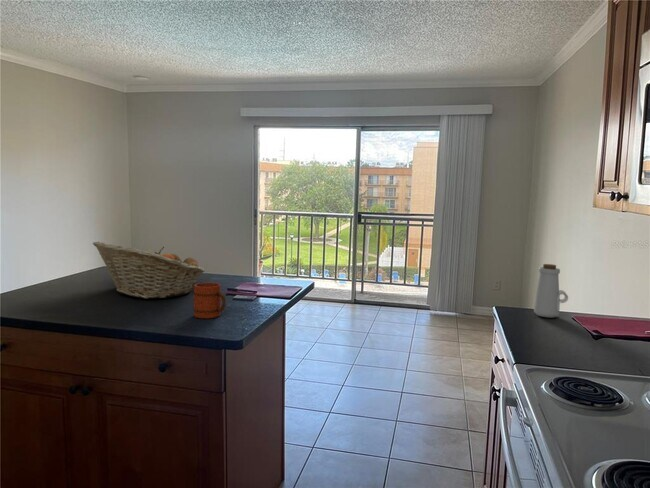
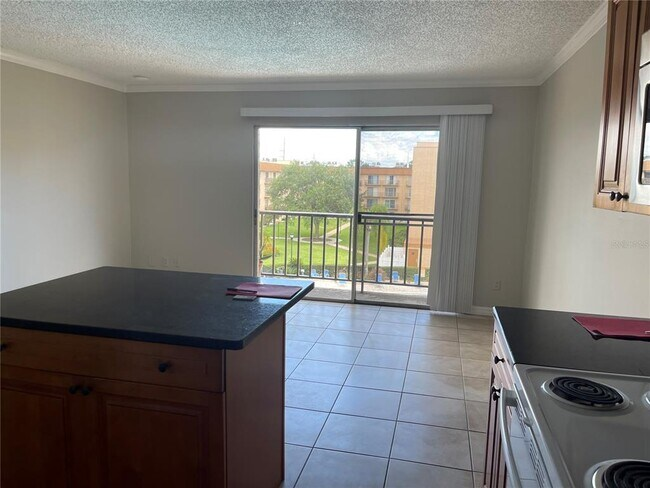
- fruit basket (149, 266)
- bottle (551, 290)
- mug (210, 300)
